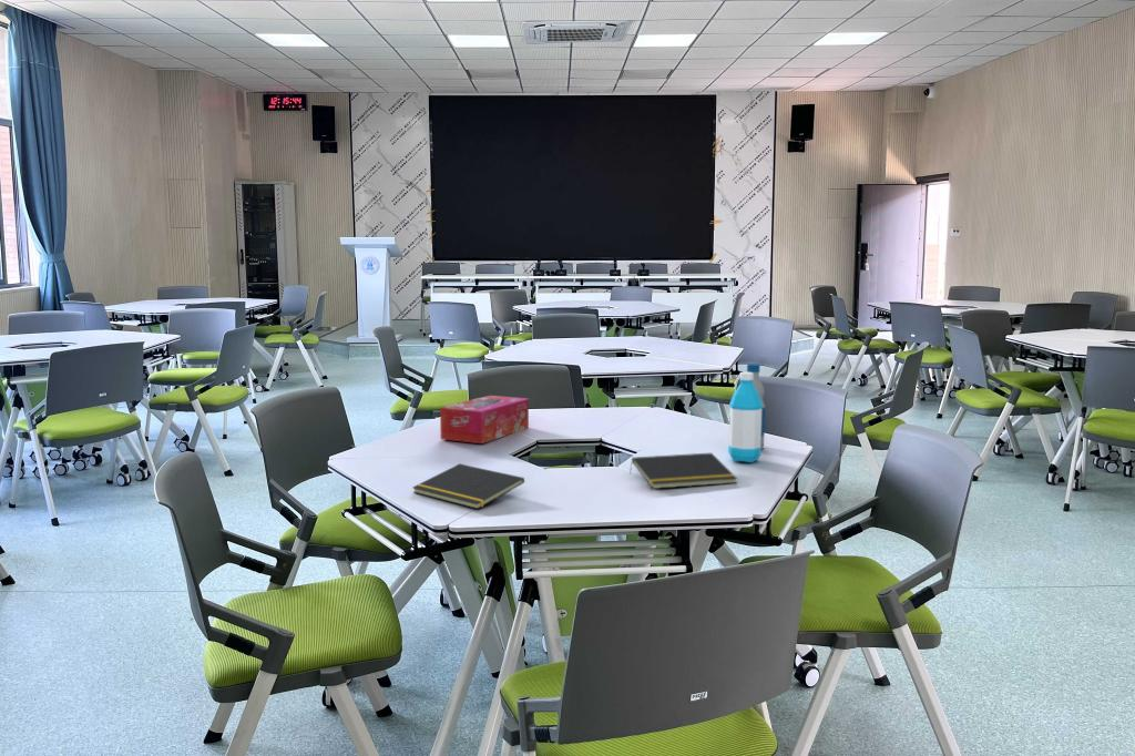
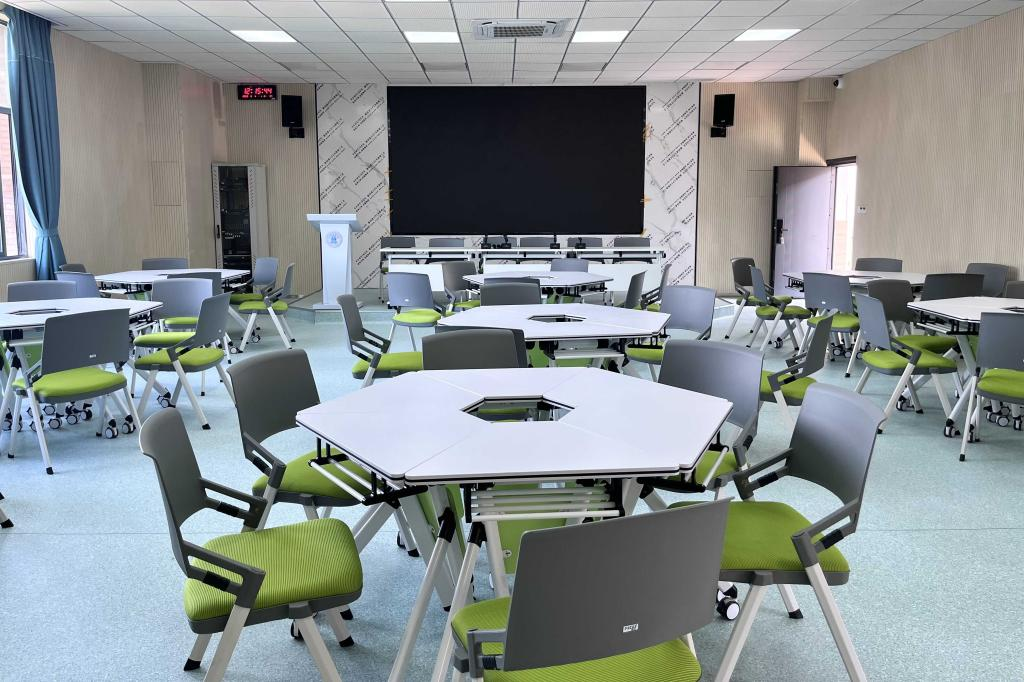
- tissue box (485, 418)
- notepad (683, 469)
- notepad (468, 484)
- water bottle (745, 417)
- bottle (761, 403)
